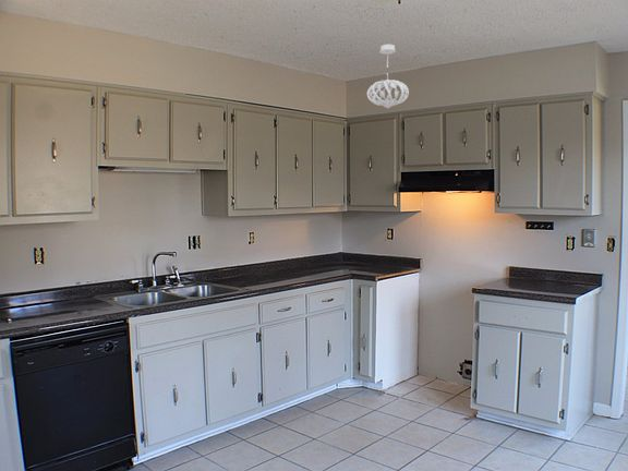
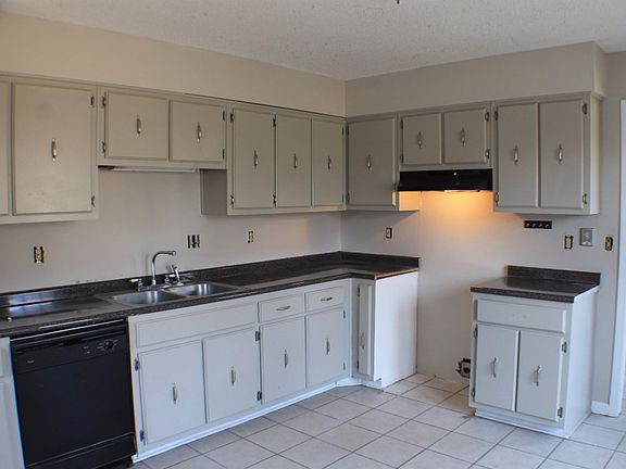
- pendant light (387, 77)
